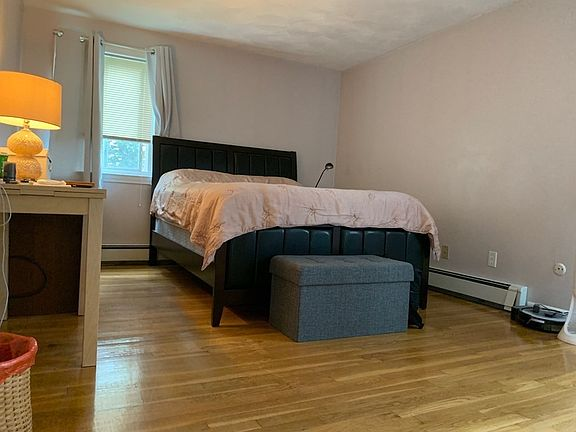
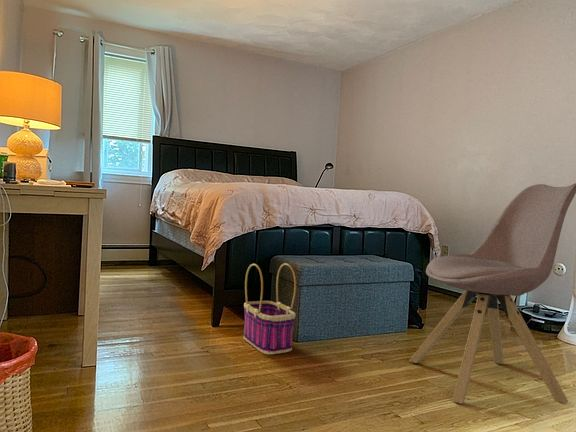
+ chair (495, 281)
+ basket (269, 304)
